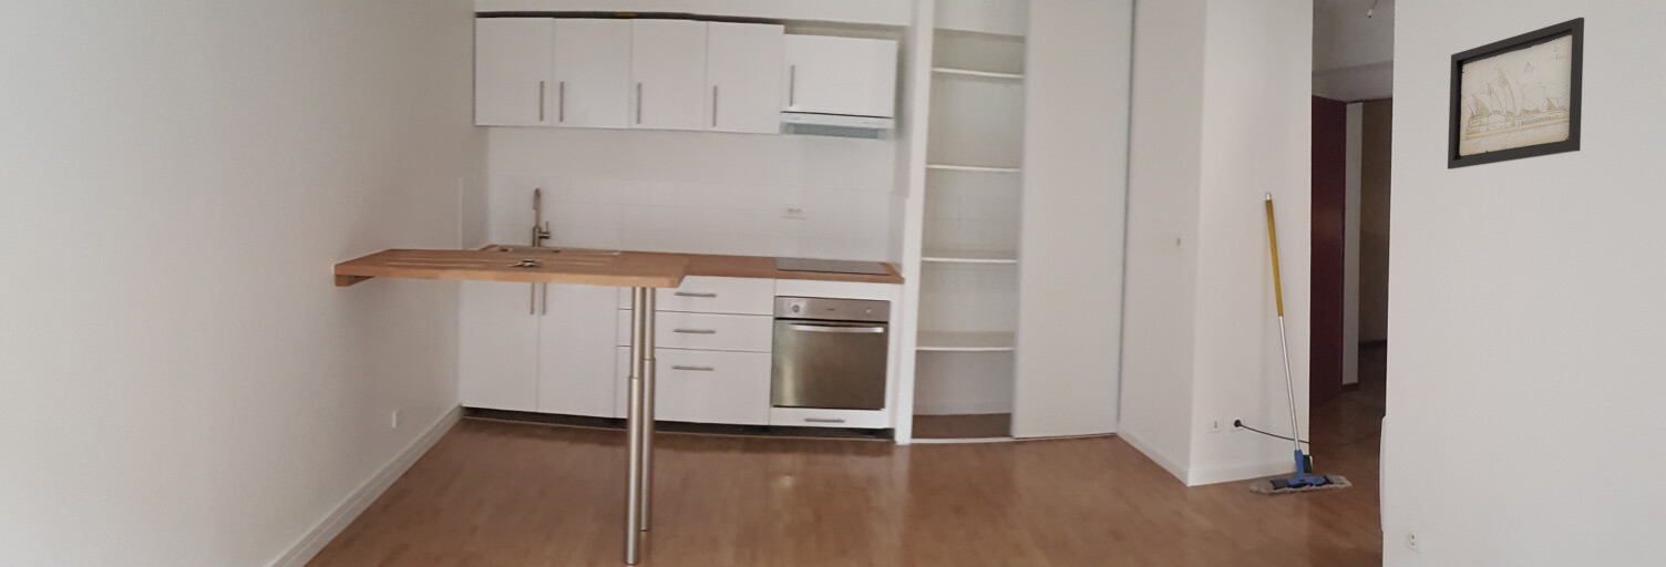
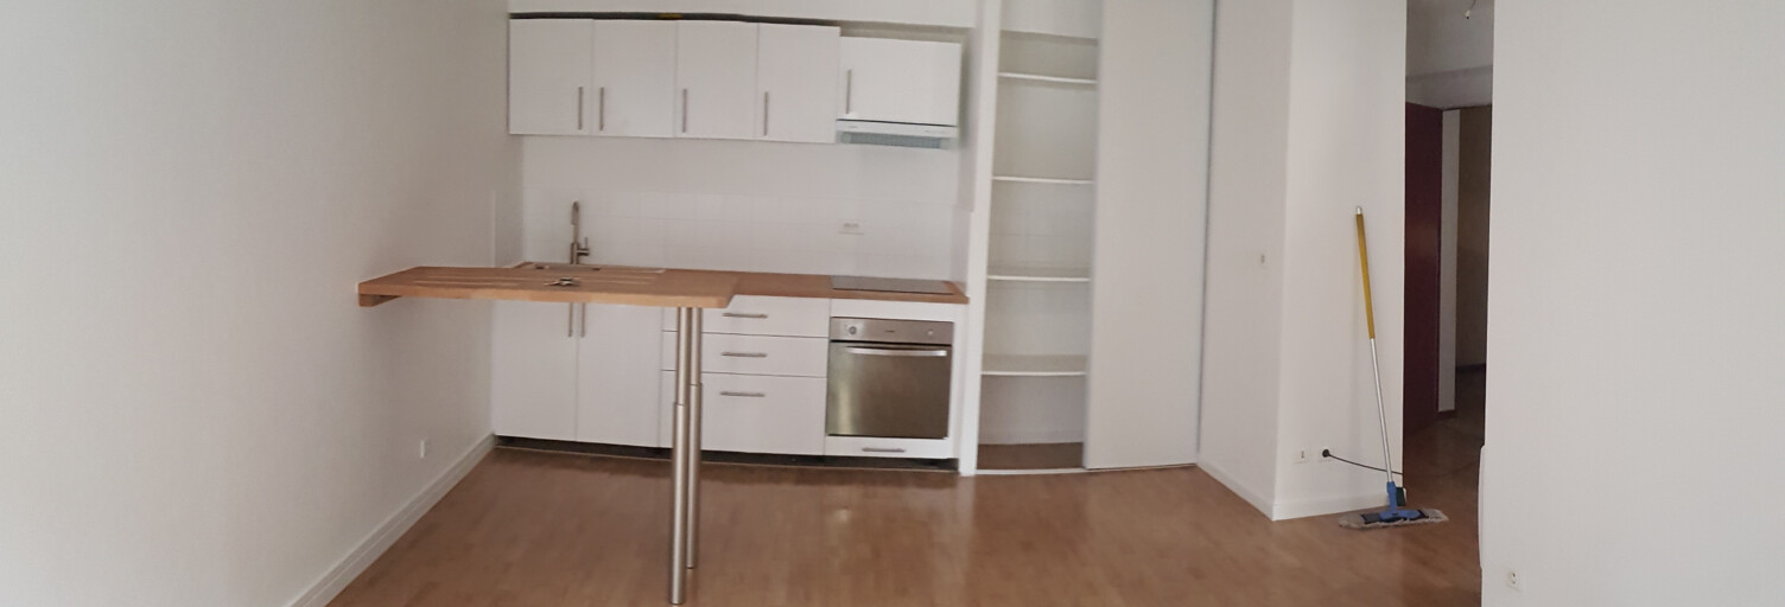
- wall art (1510, 99)
